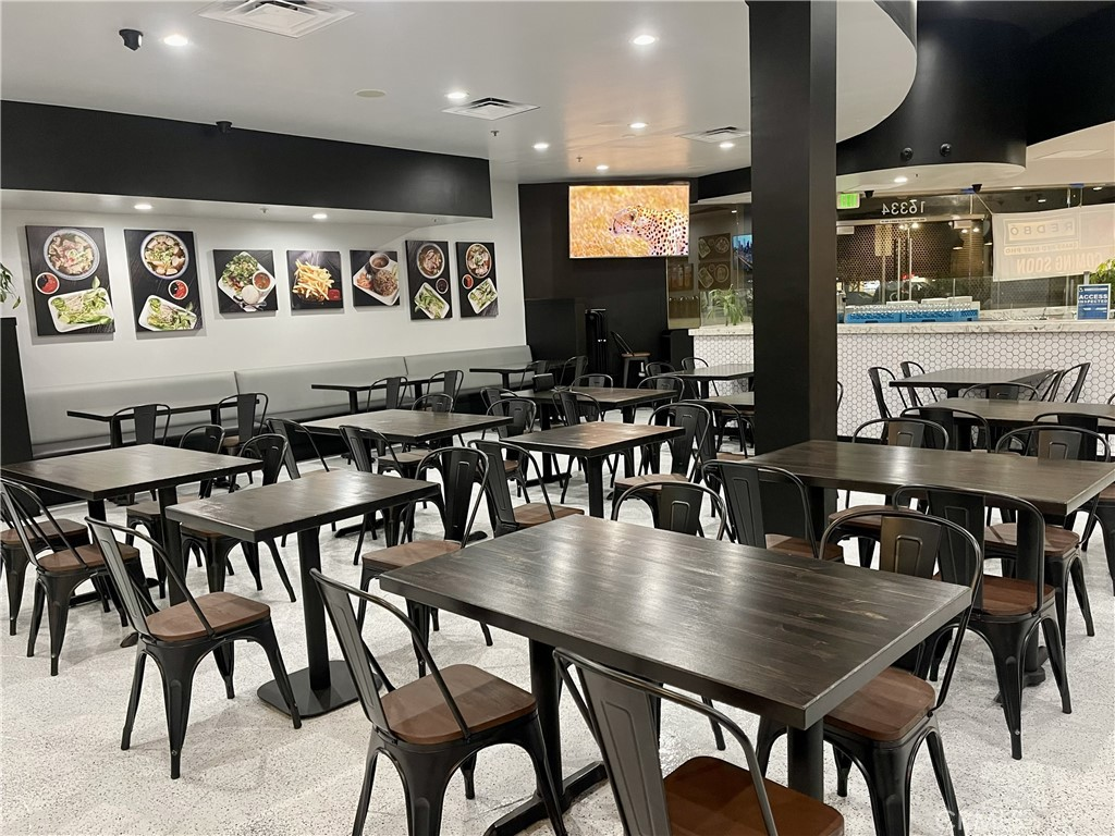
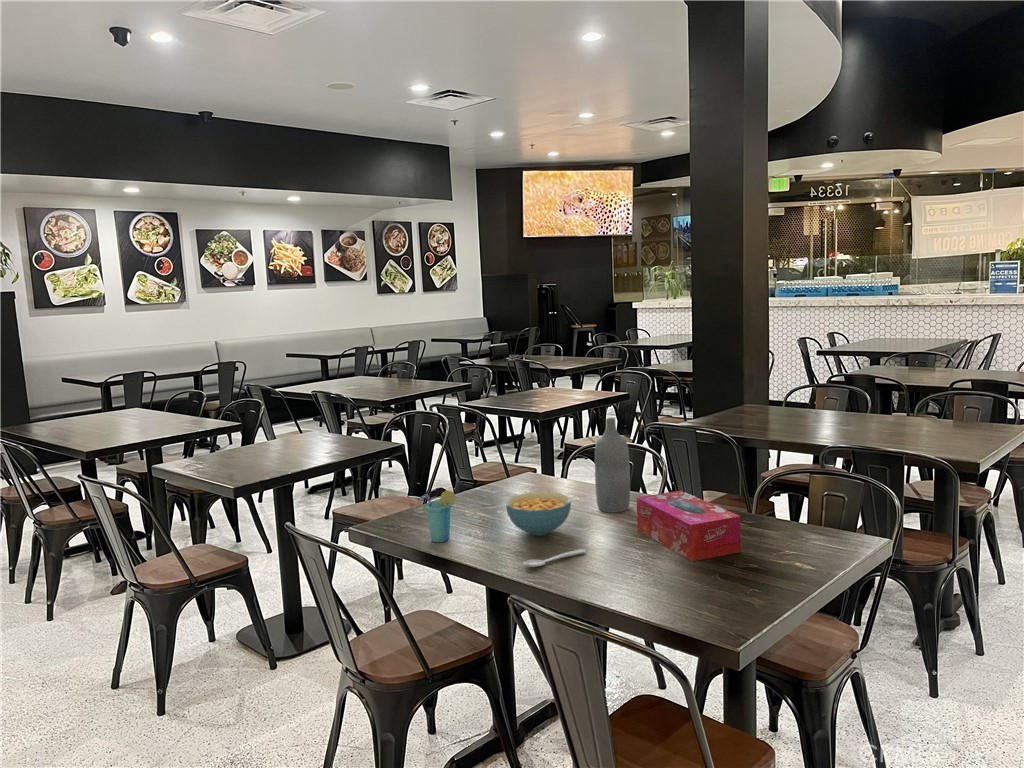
+ cup (436, 515)
+ bottle (612, 463)
+ tissue box (686, 523)
+ spoon (554, 556)
+ cereal bowl (538, 516)
